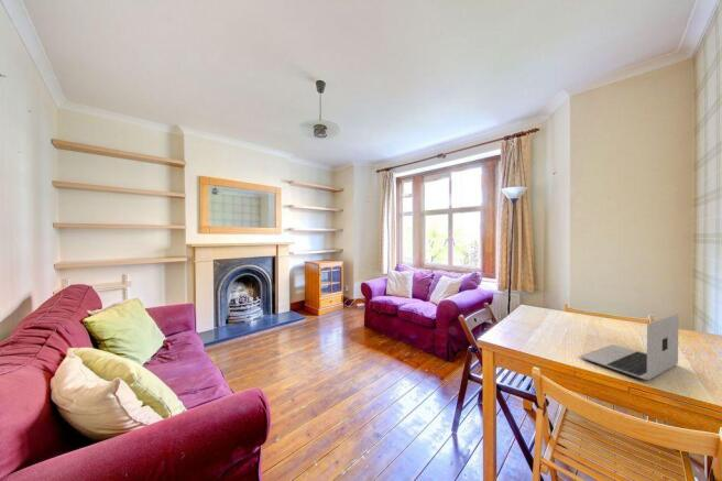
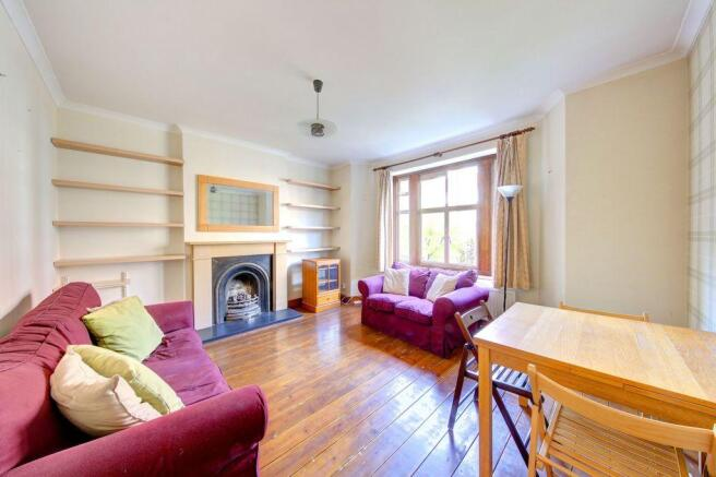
- laptop (626, 348)
